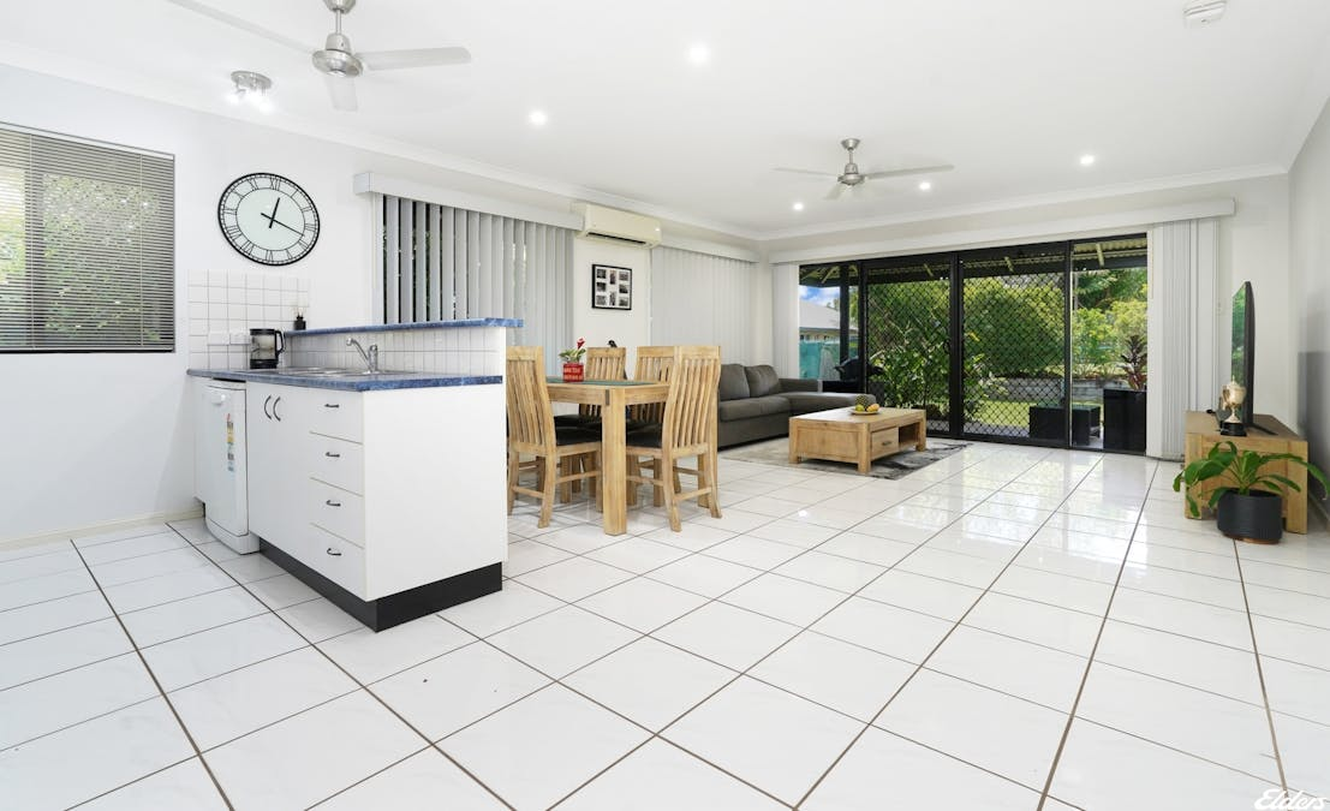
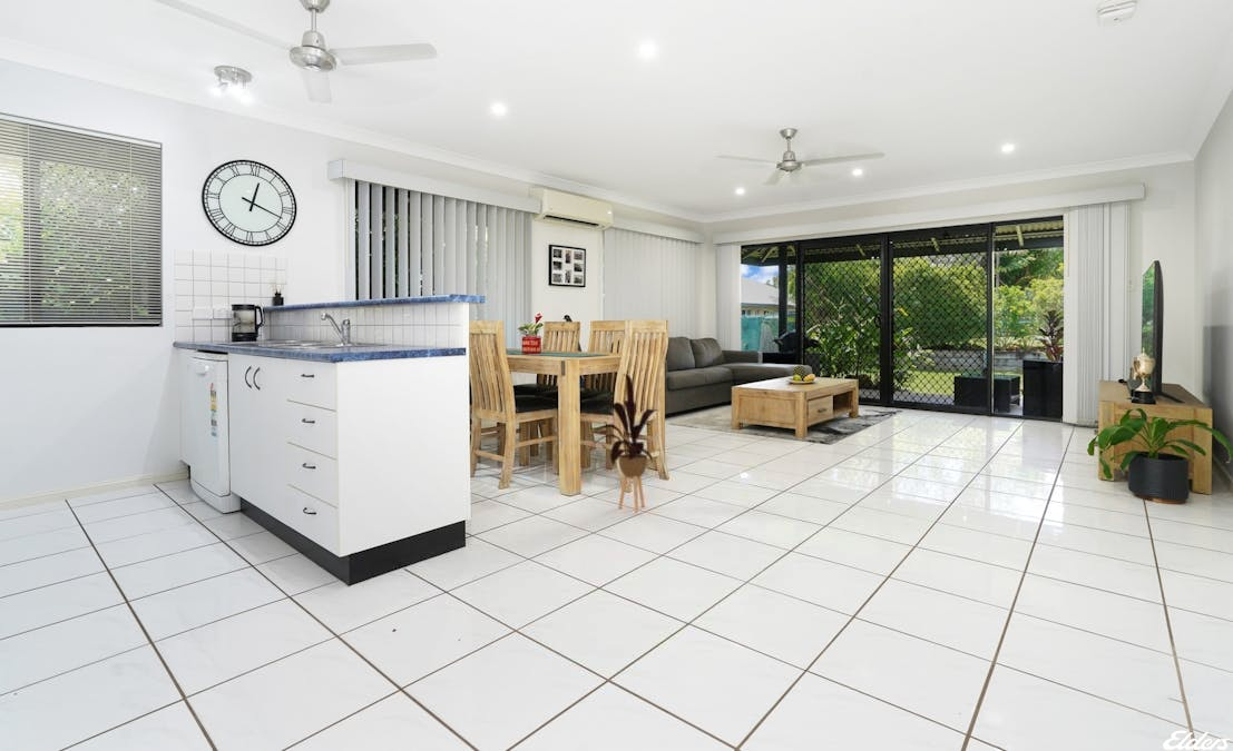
+ house plant (625, 441)
